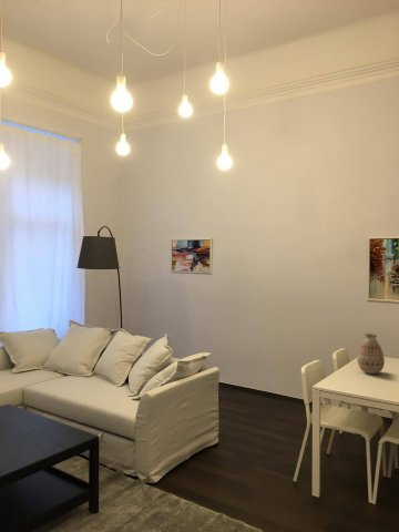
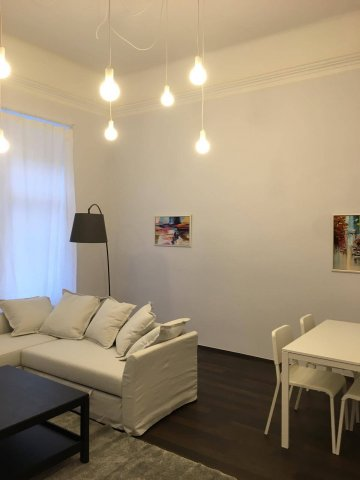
- vase (370, 354)
